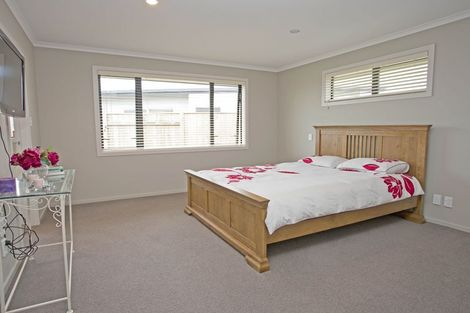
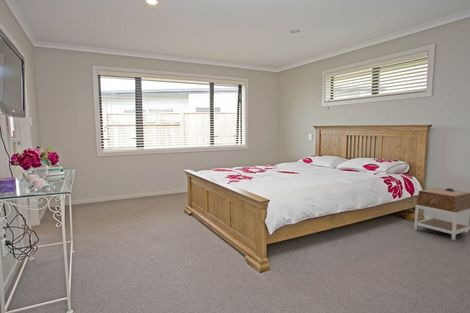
+ nightstand (443, 211)
